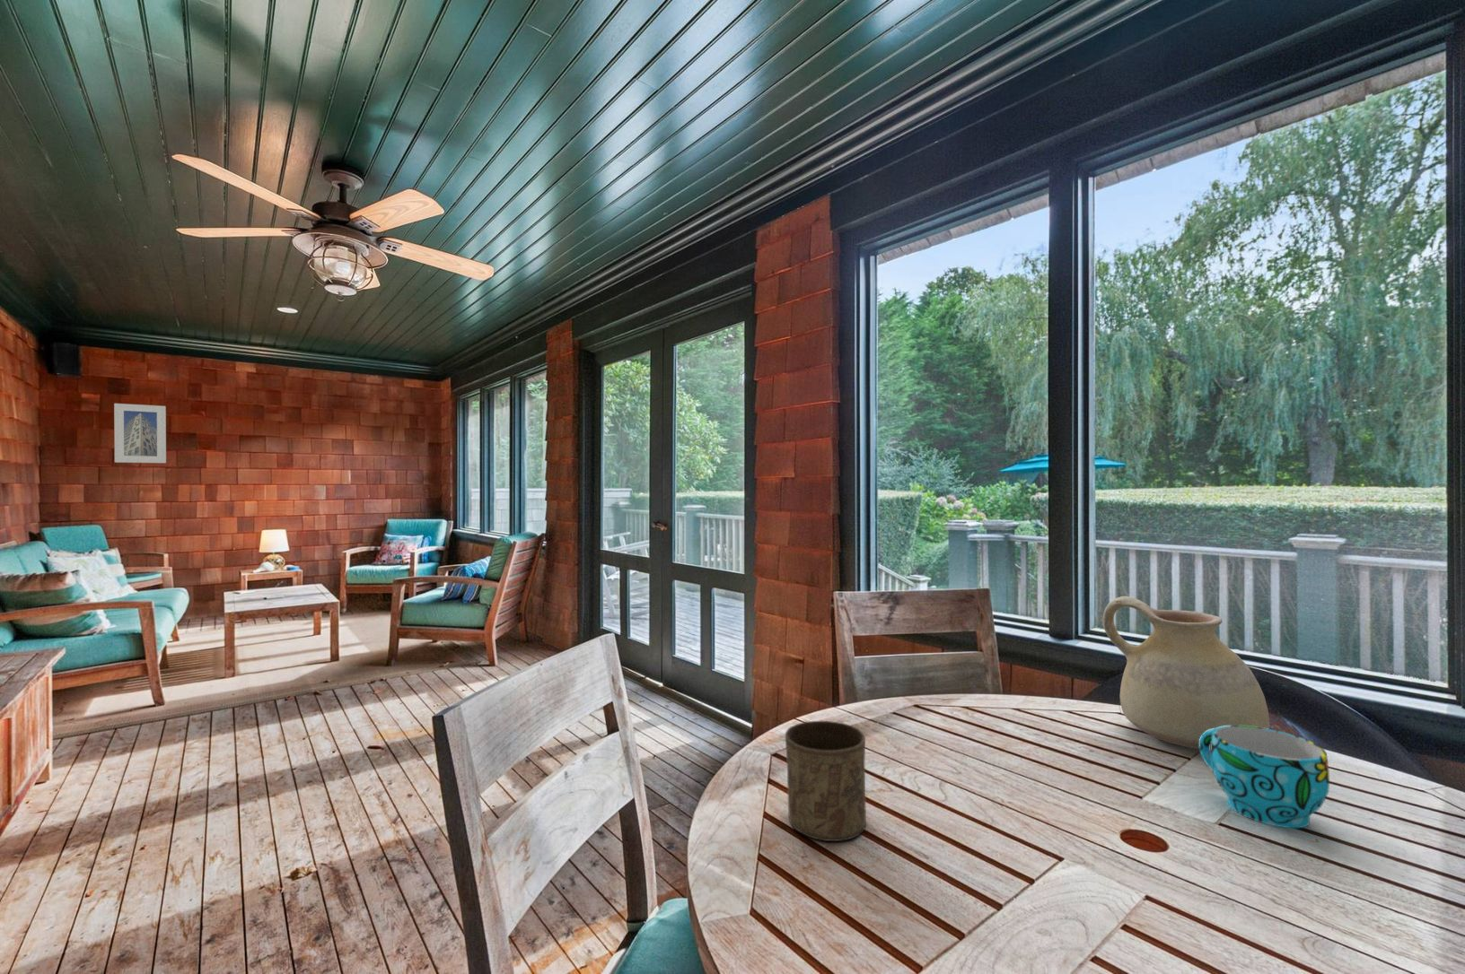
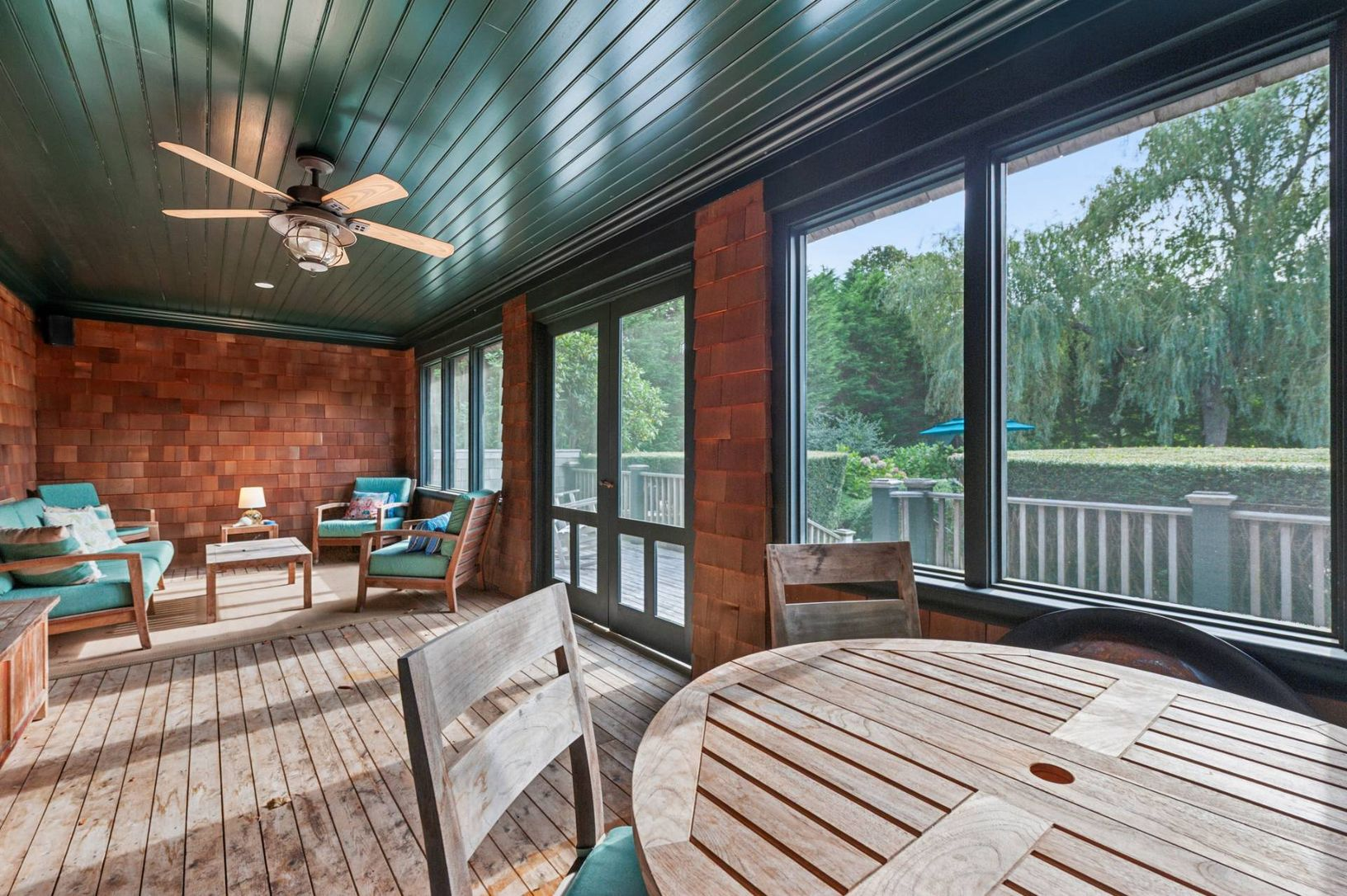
- cup (1259, 775)
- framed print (140, 433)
- cup (825, 778)
- ceramic pitcher (1181, 669)
